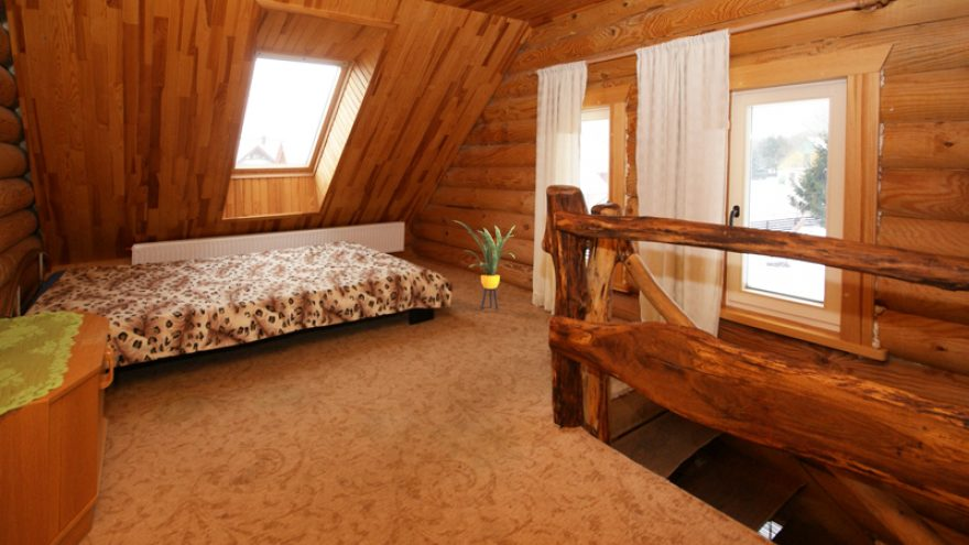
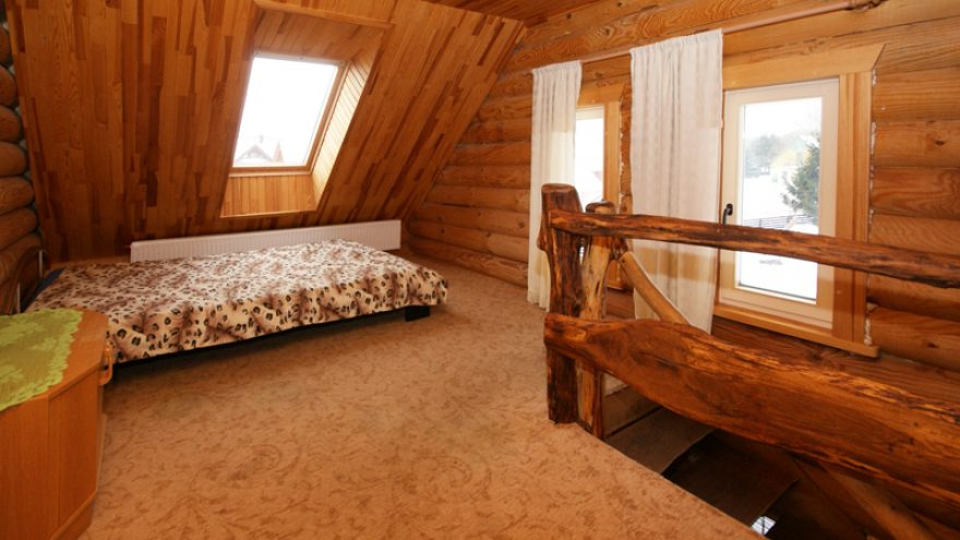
- house plant (484, 264)
